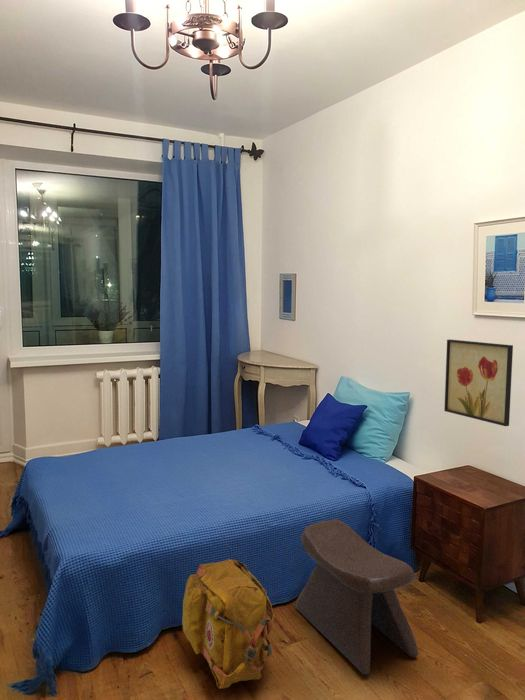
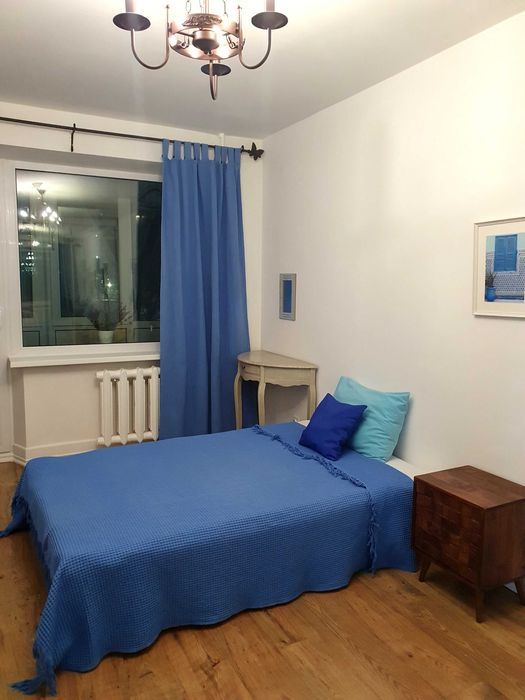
- stool (353, 588)
- backpack (232, 621)
- wall art (477, 380)
